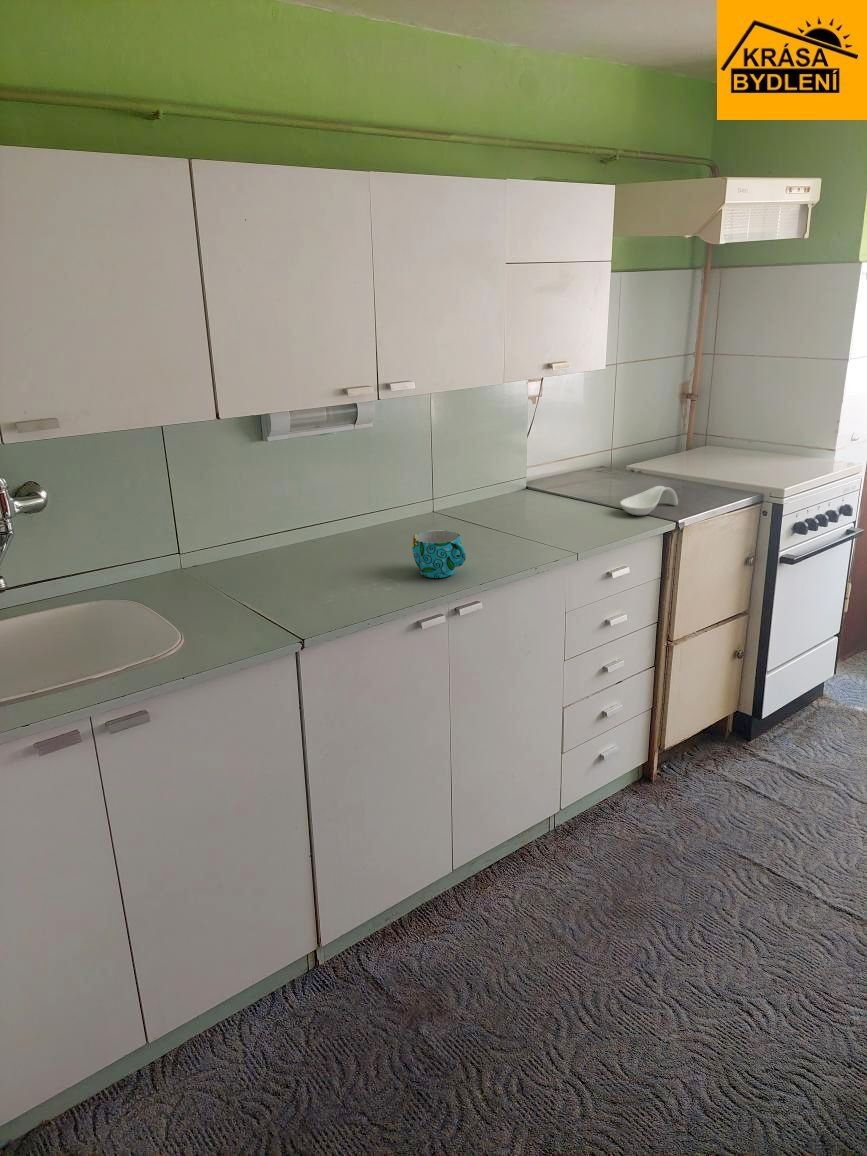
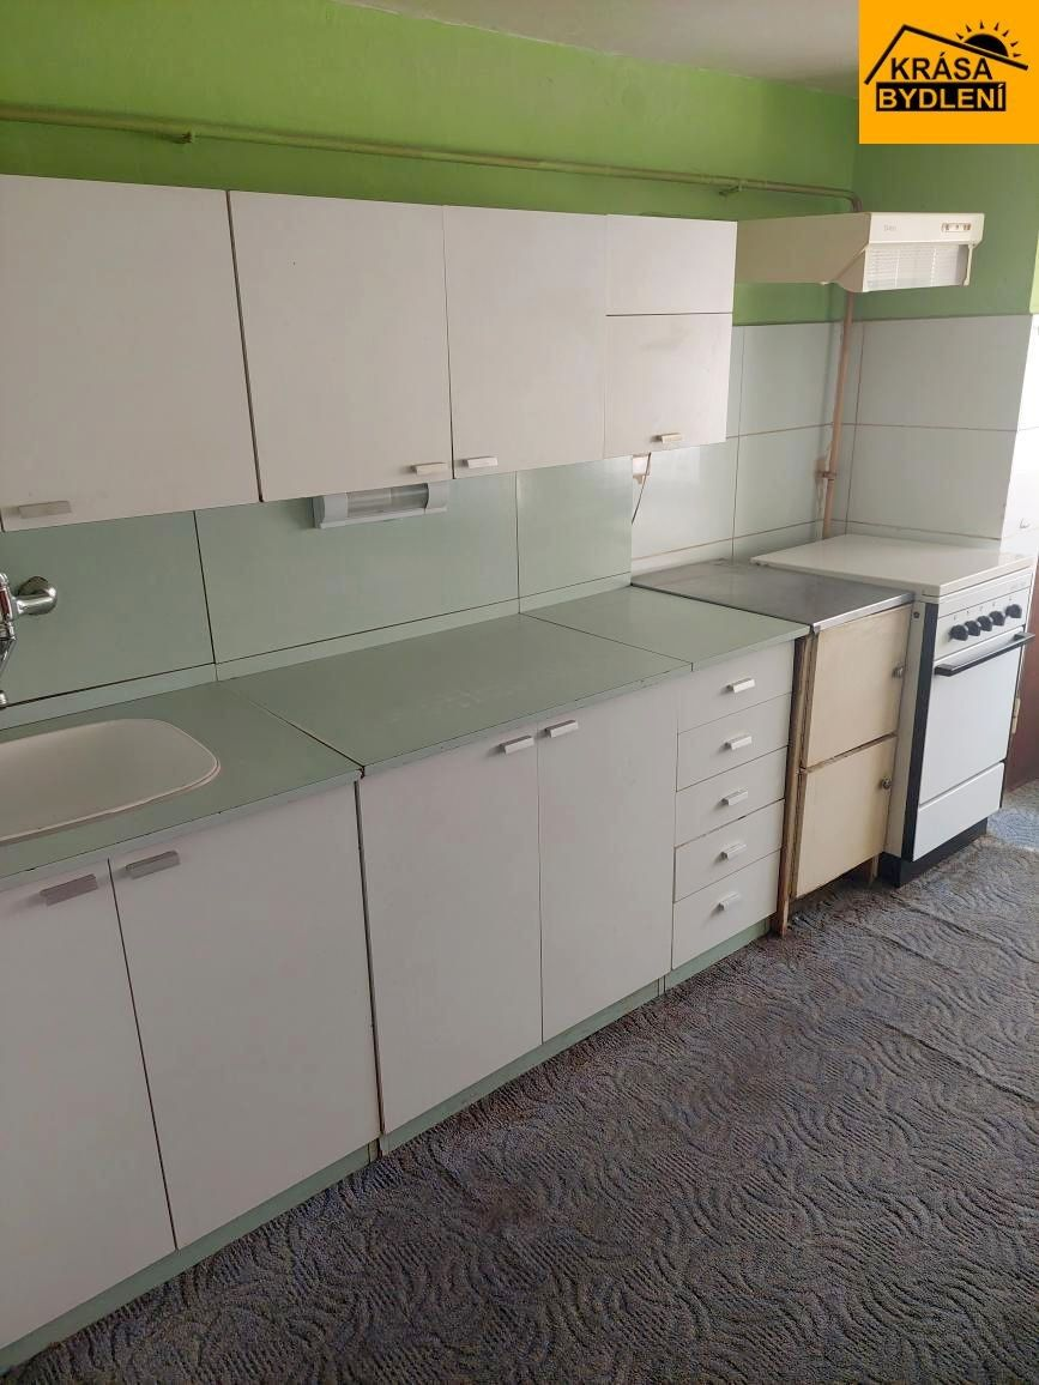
- spoon rest (650, 499)
- cup (440, 555)
